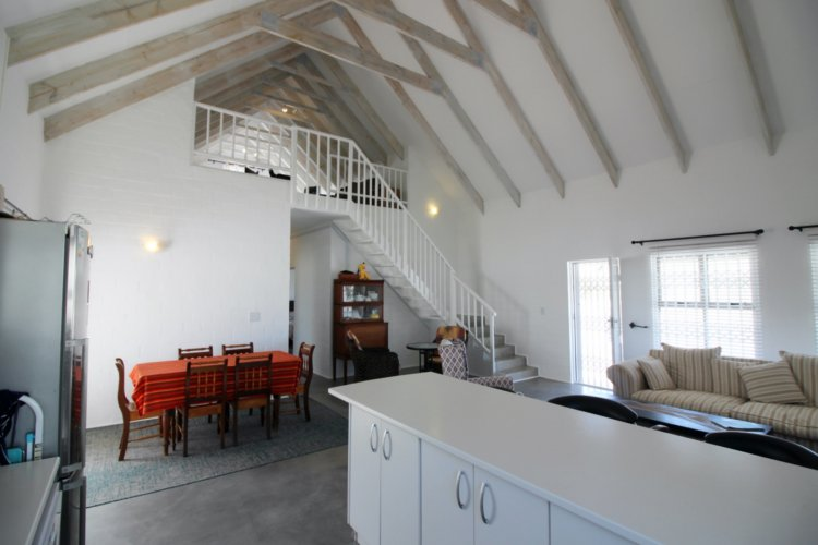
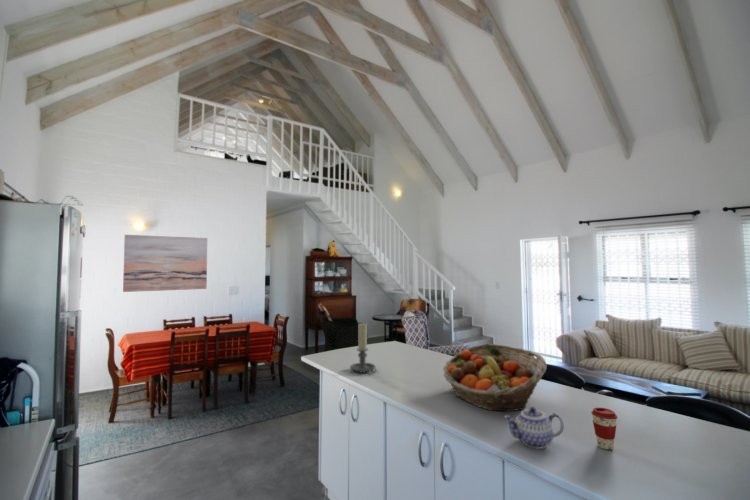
+ candle holder (364, 346)
+ fruit basket (491, 374)
+ teapot (533, 424)
+ wall art (167, 263)
+ coffee cup (604, 428)
